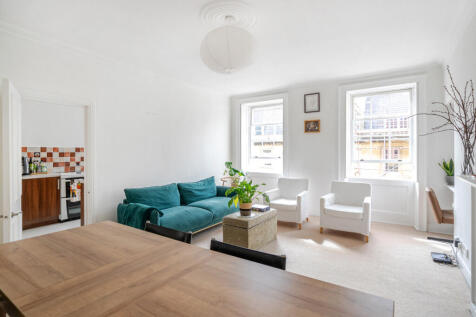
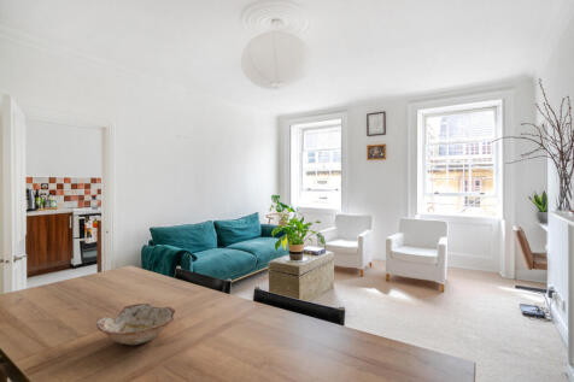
+ bowl (139, 327)
